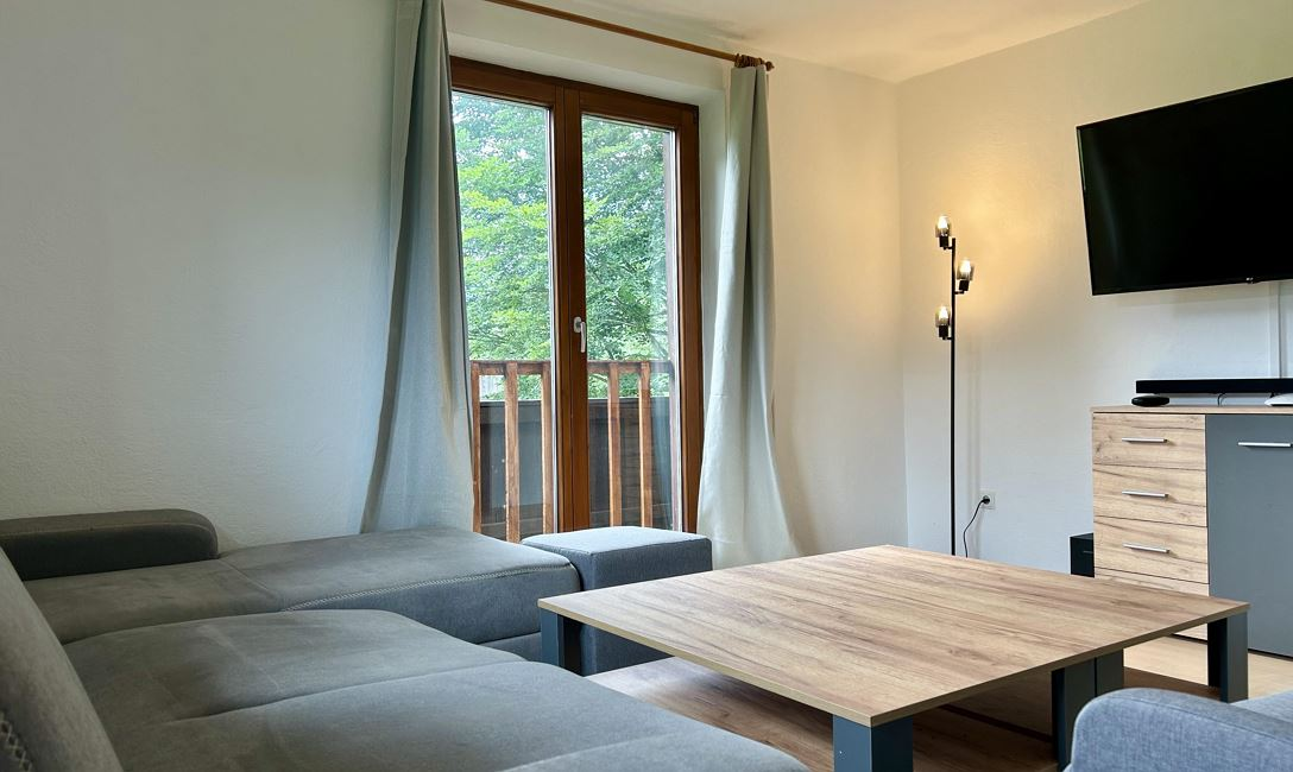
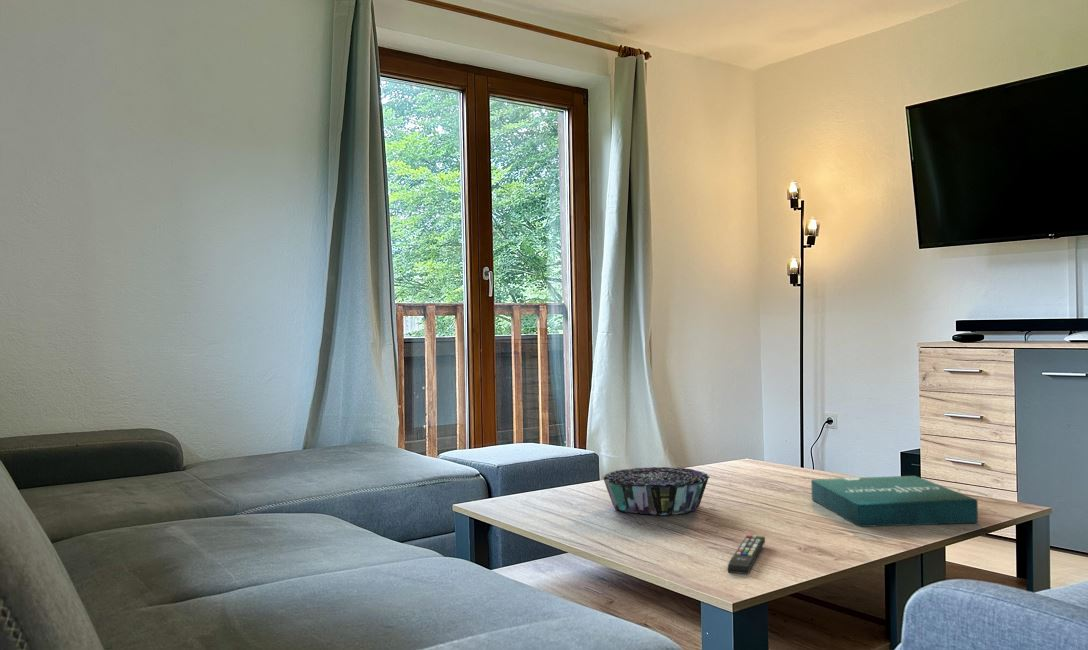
+ remote control (747, 553)
+ pizza box (889, 499)
+ decorative bowl (656, 491)
